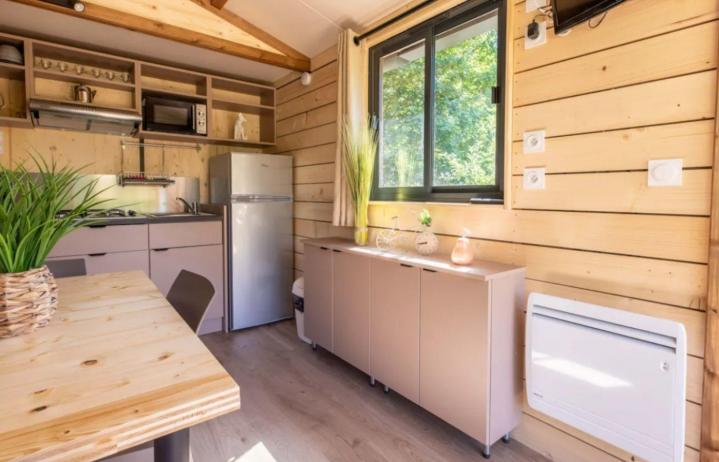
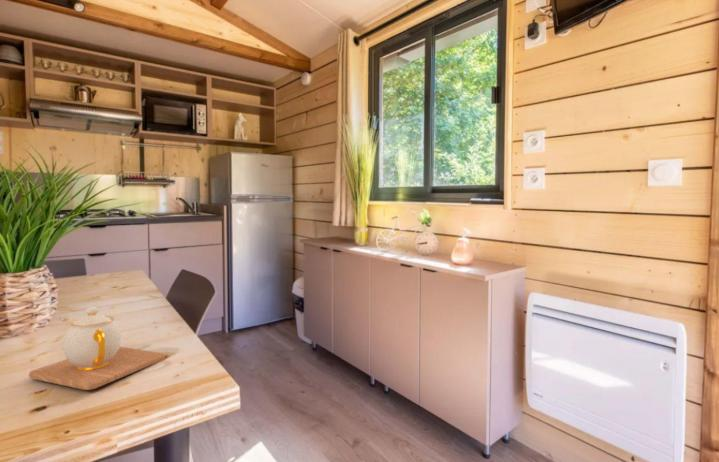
+ teapot (100, 336)
